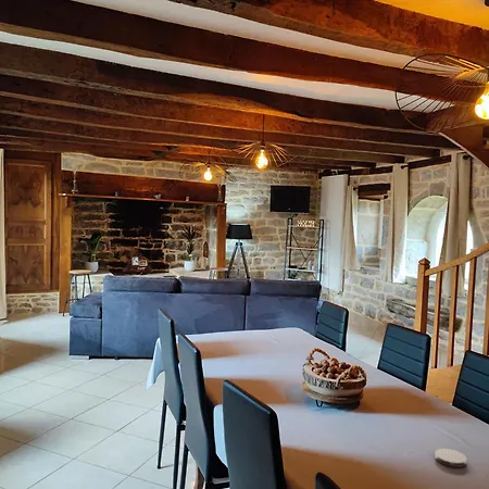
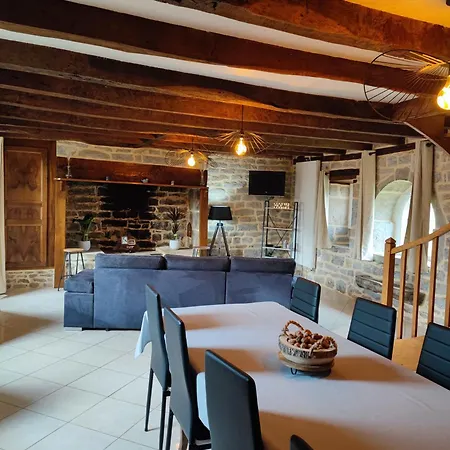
- coaster (450, 456)
